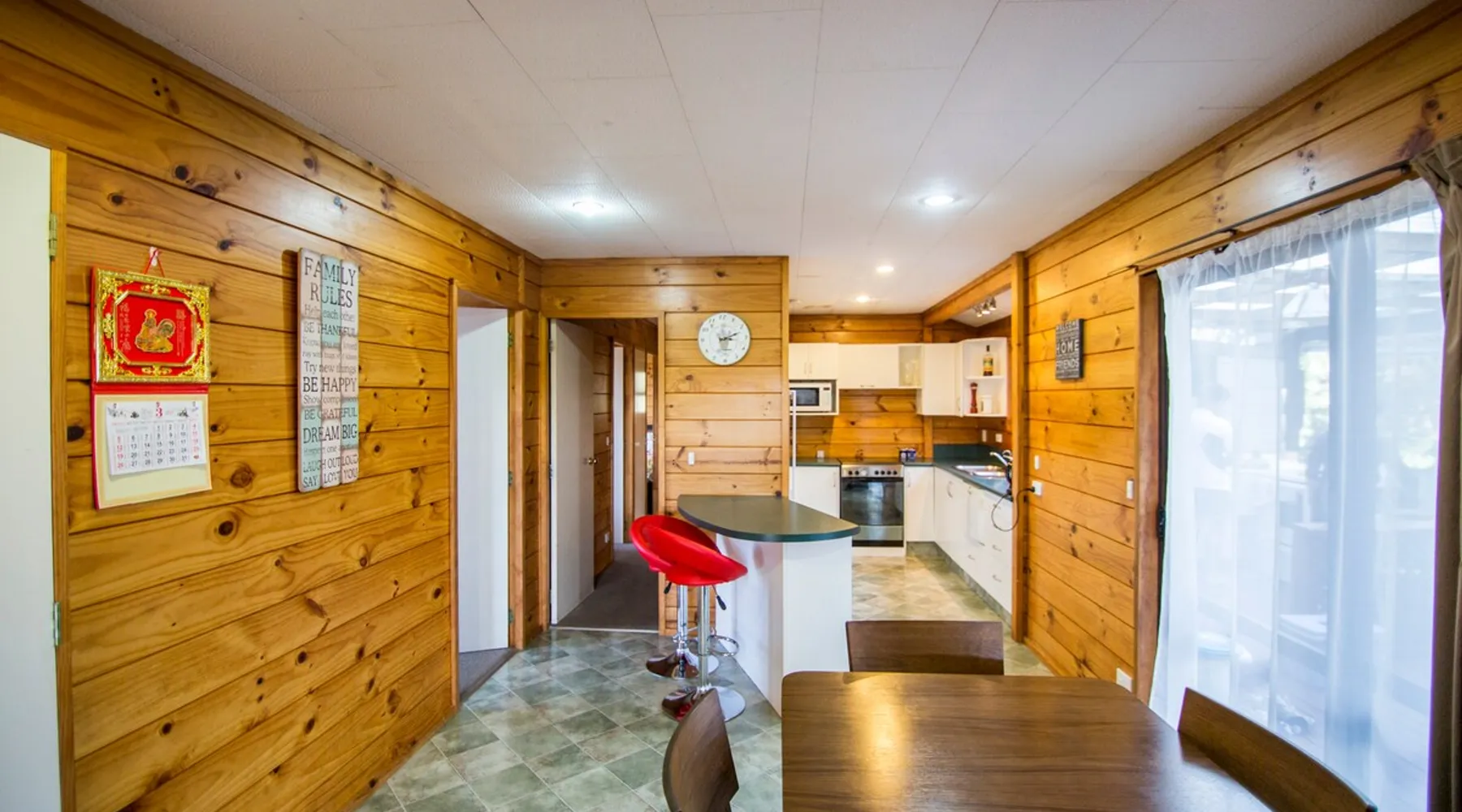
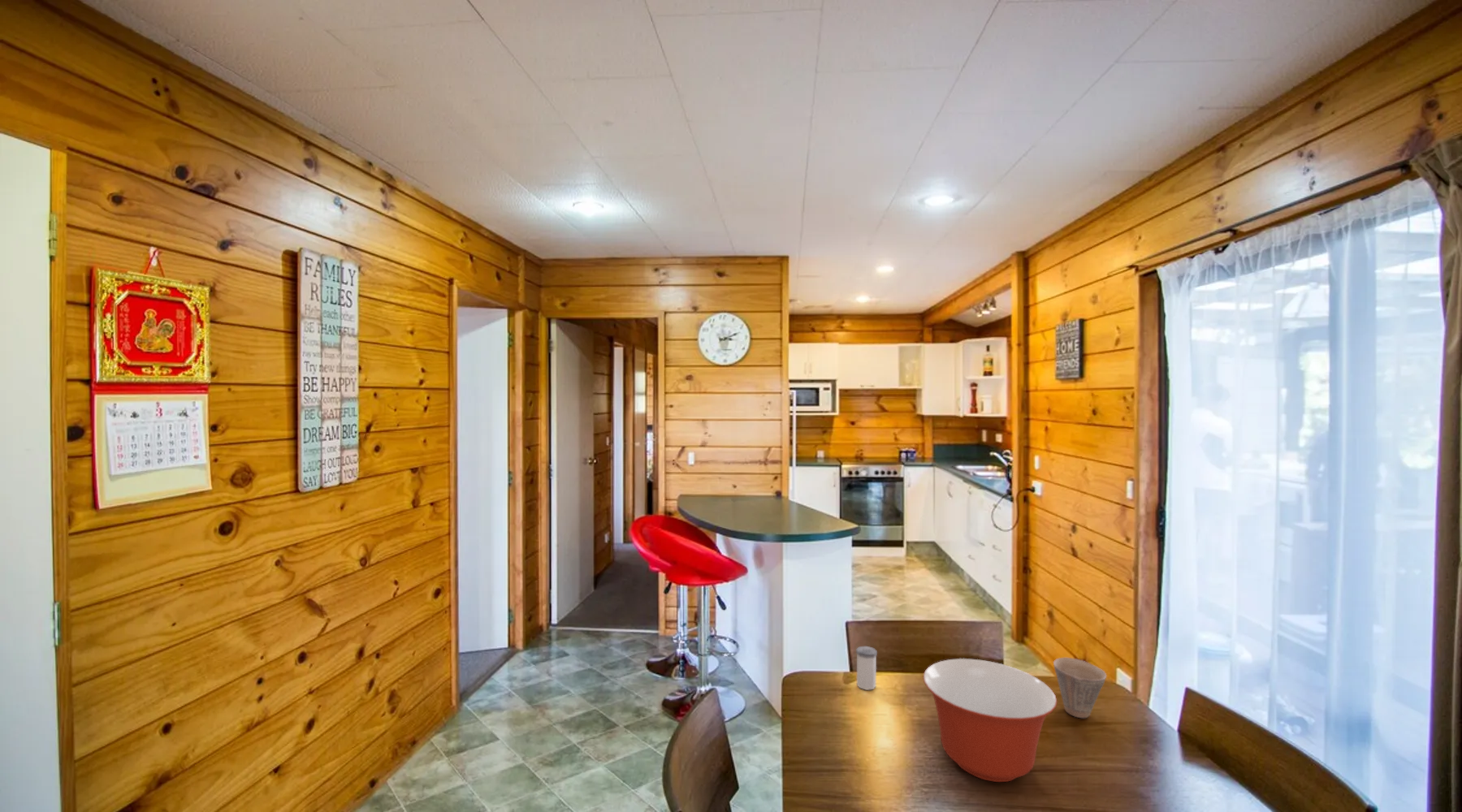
+ cup (1079, 690)
+ salt shaker (866, 667)
+ mixing bowl (987, 723)
